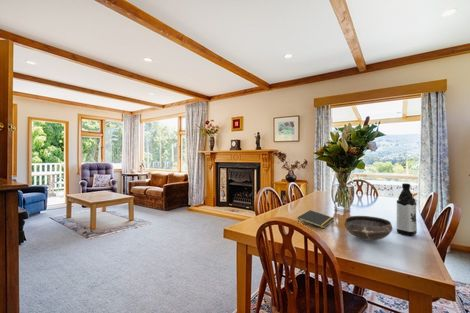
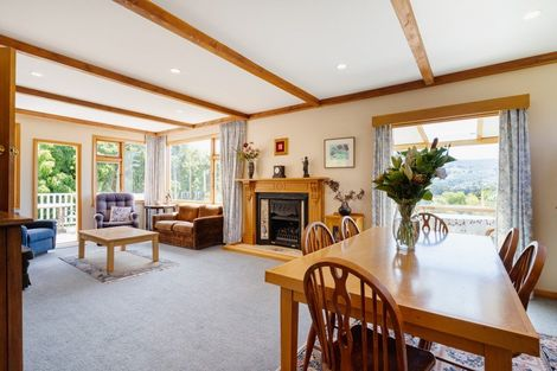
- bowl (367, 229)
- water bottle (406, 208)
- notepad (316, 218)
